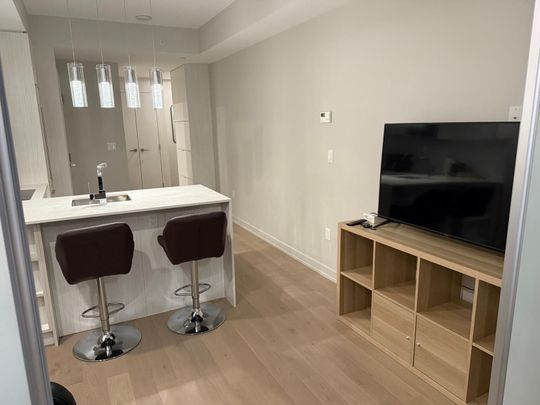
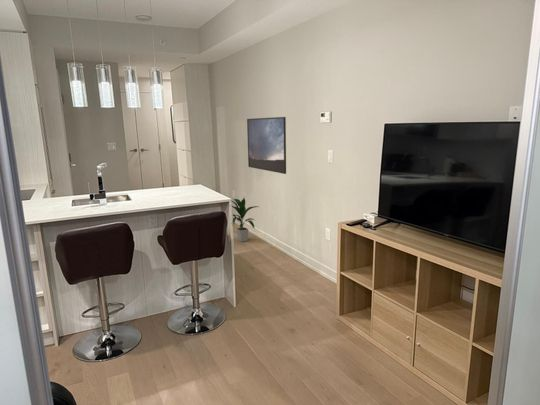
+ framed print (265, 144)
+ indoor plant (239, 218)
